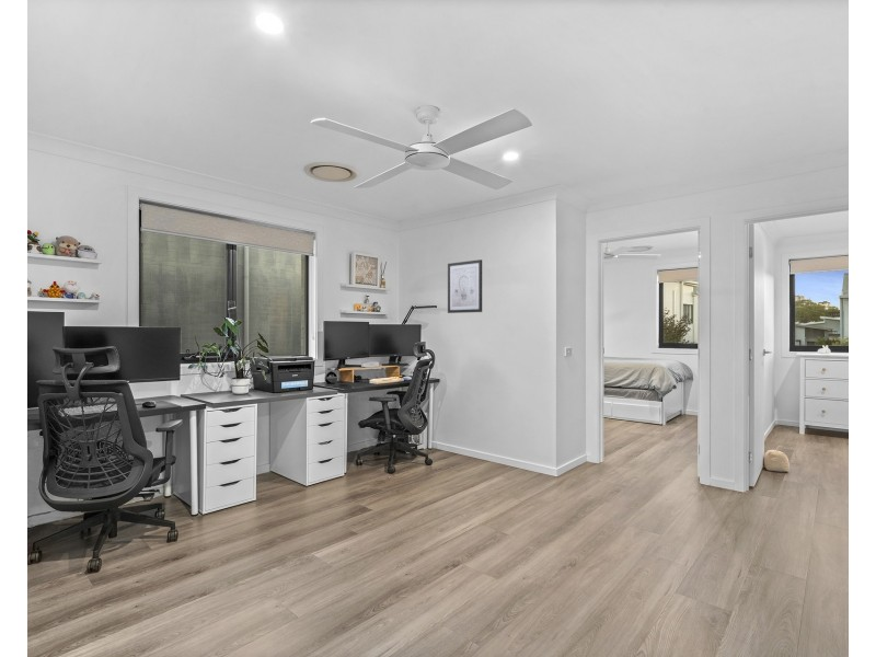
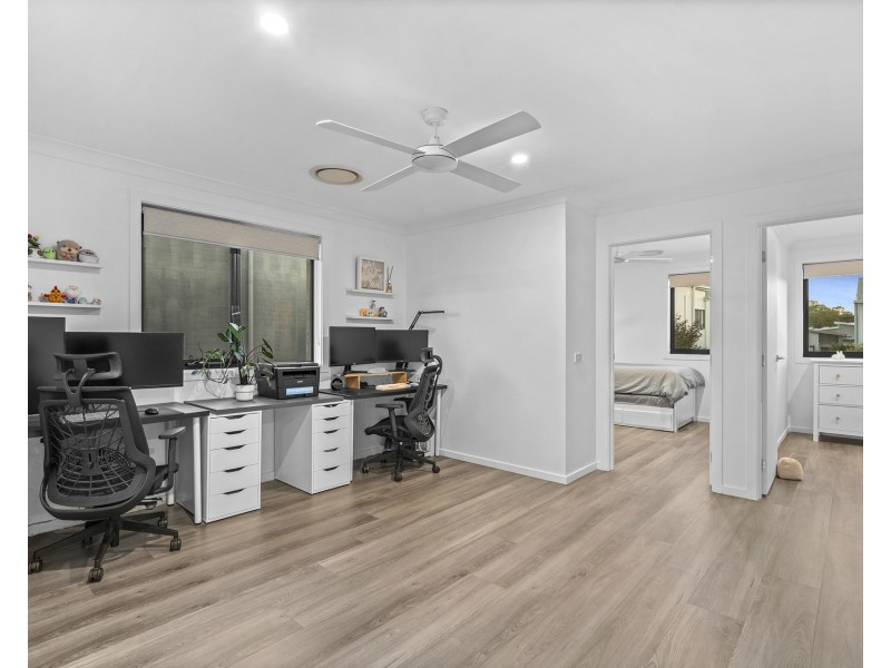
- wall art (464, 287)
